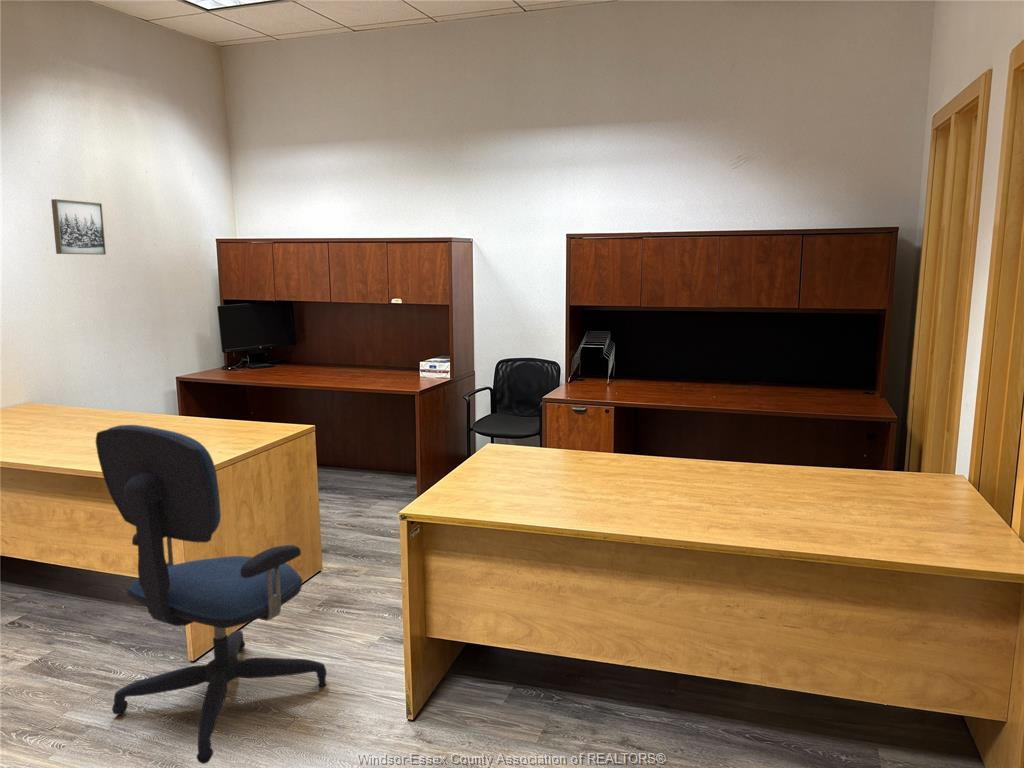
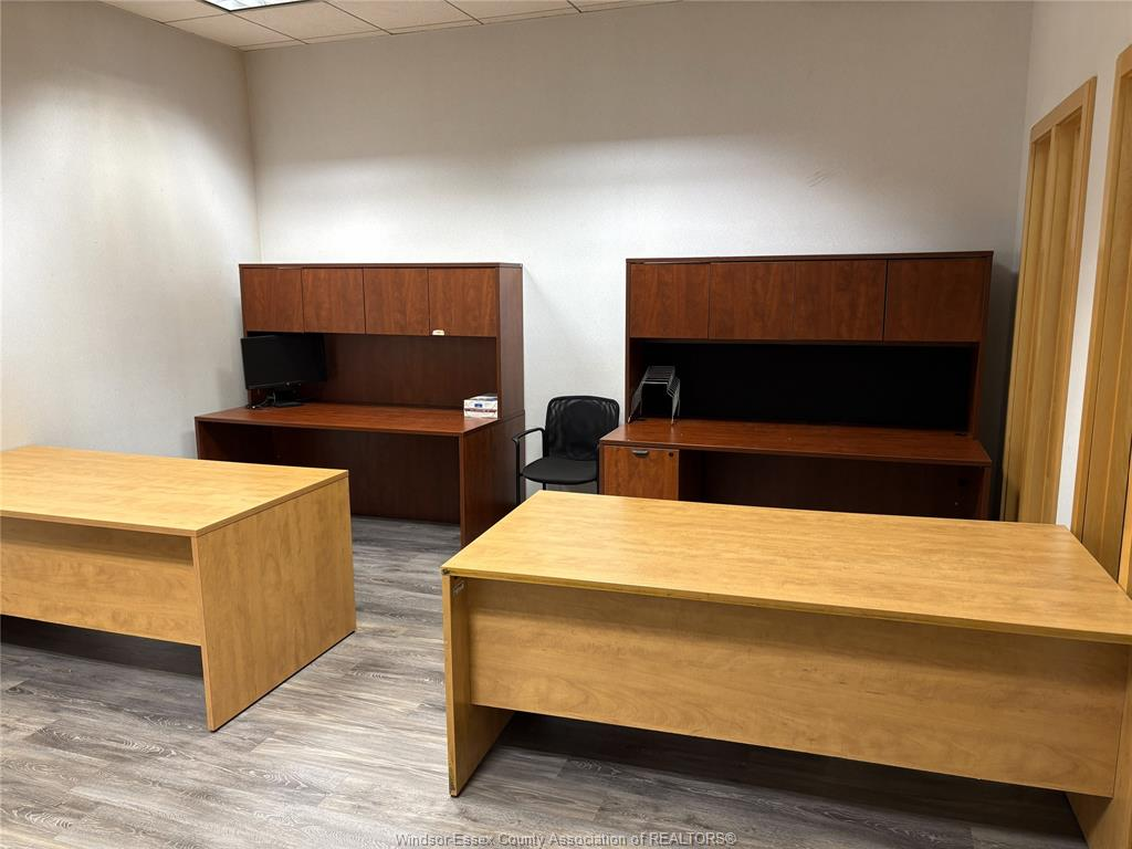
- wall art (79, 227)
- office chair (217, 561)
